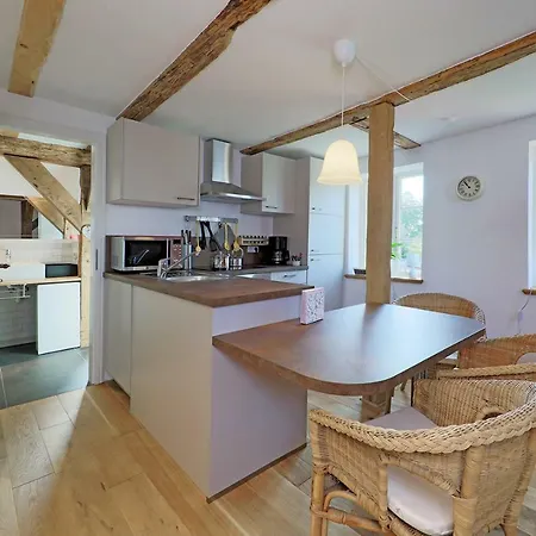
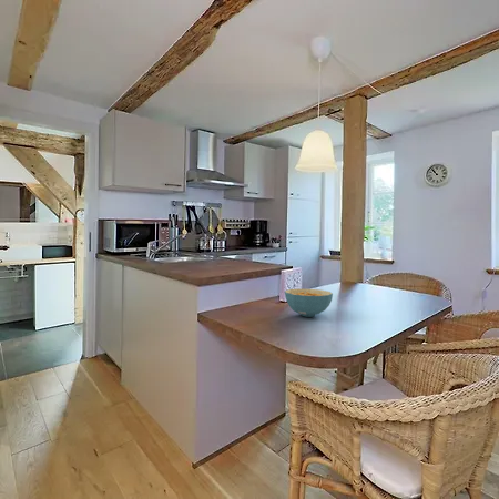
+ cereal bowl (307, 303)
